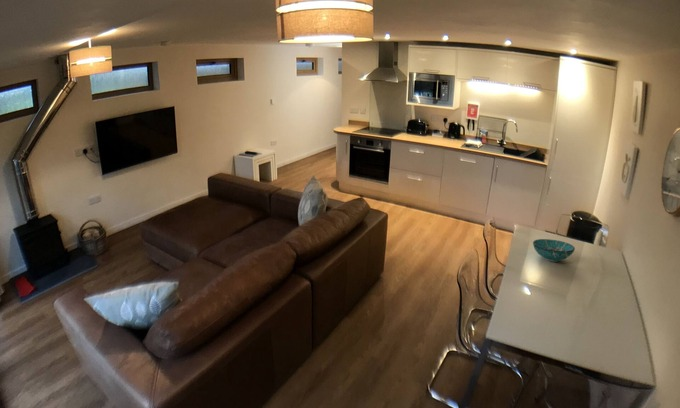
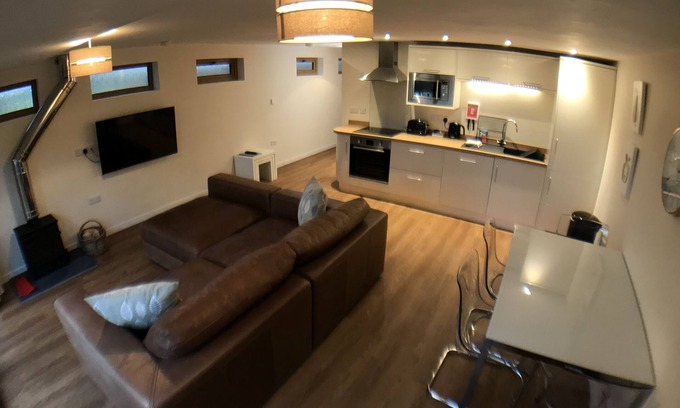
- bowl (552, 252)
